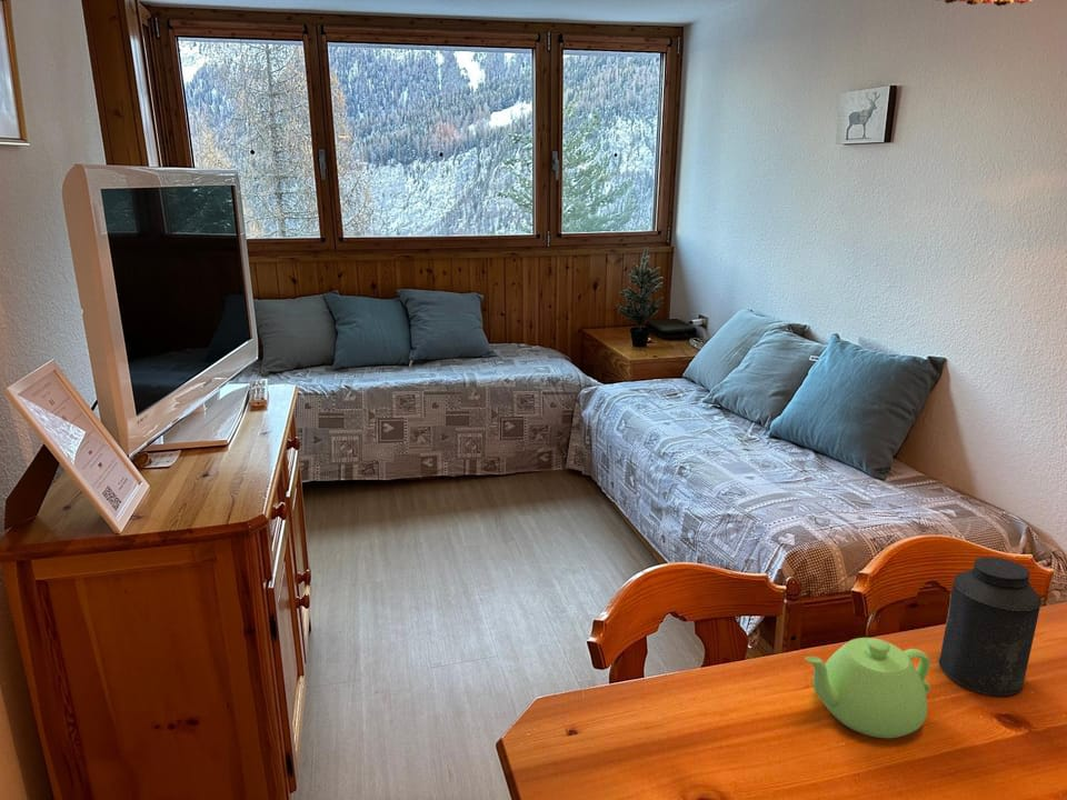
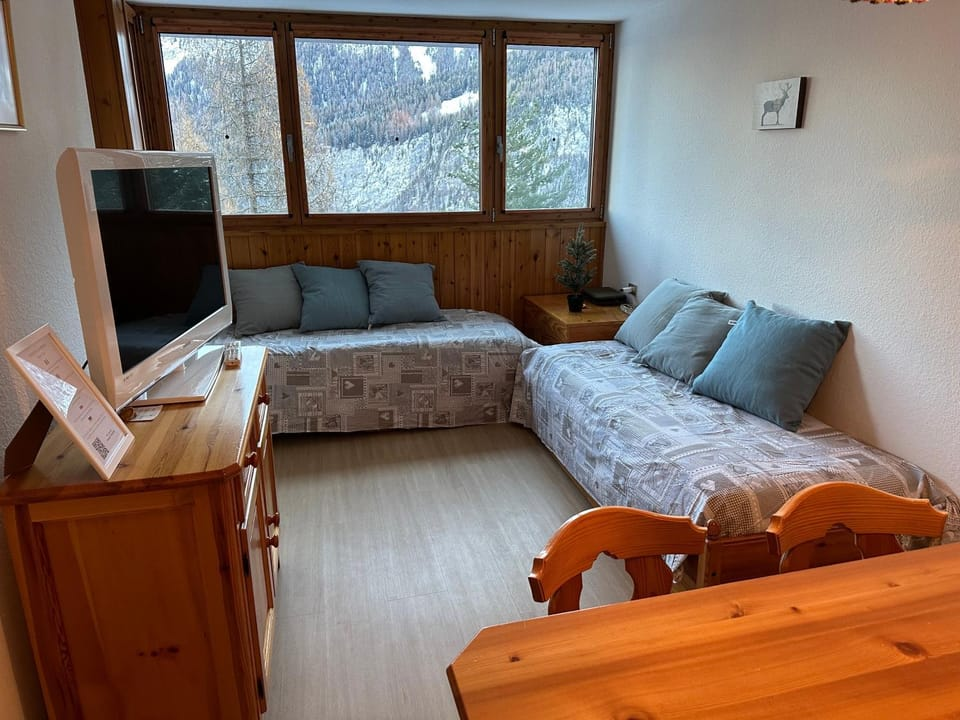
- canister (989, 620)
- teapot (866, 678)
